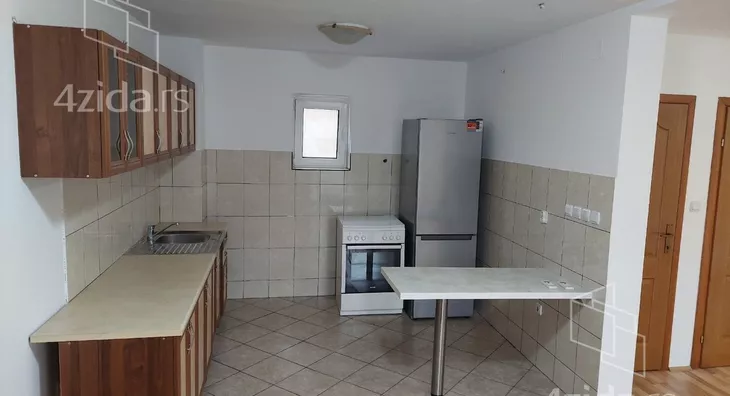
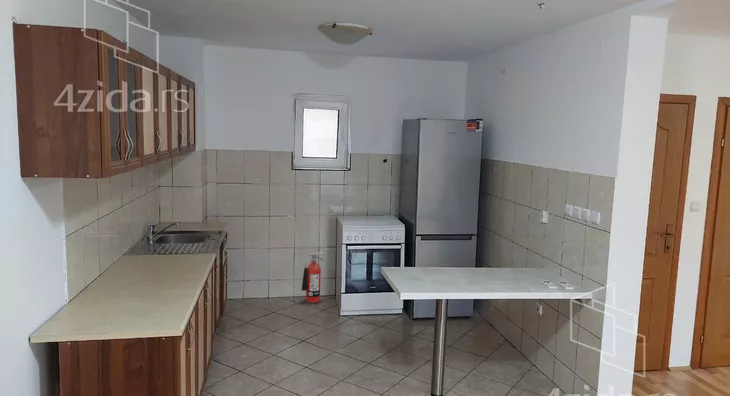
+ fire extinguisher (312, 276)
